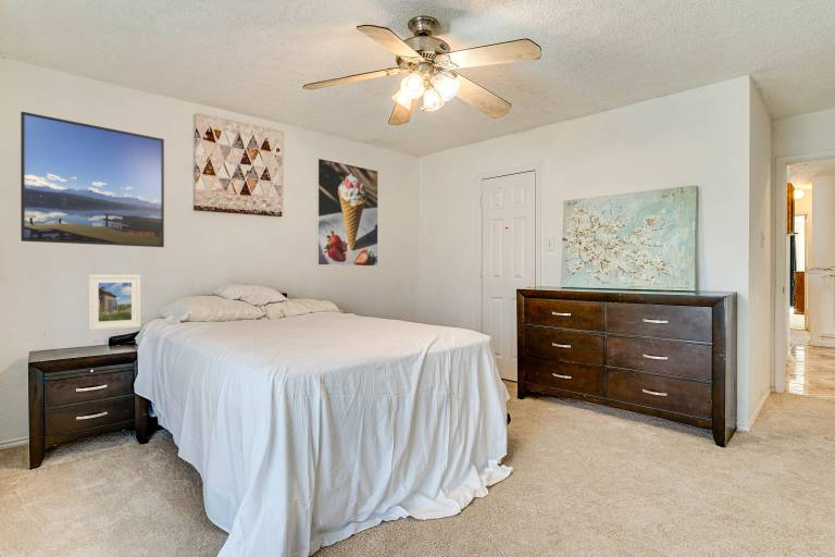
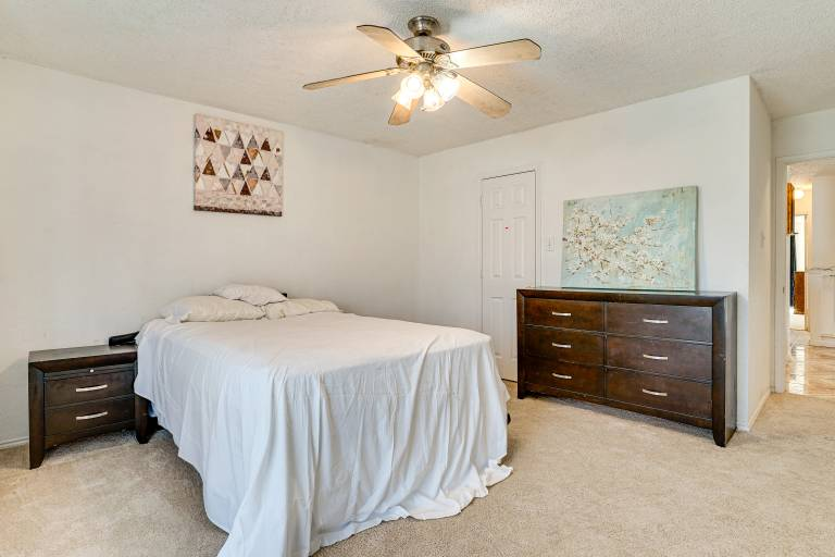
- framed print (98, 185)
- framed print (114, 301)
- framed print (348, 214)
